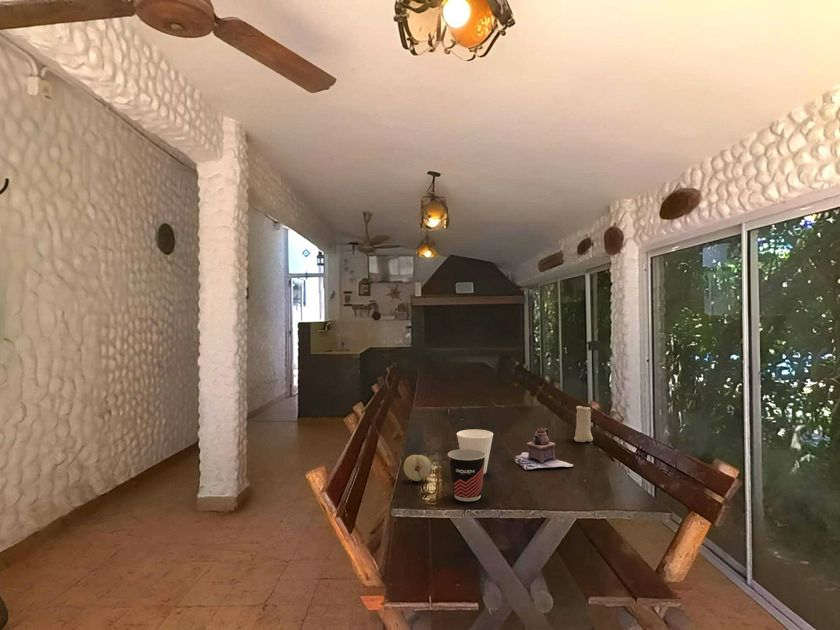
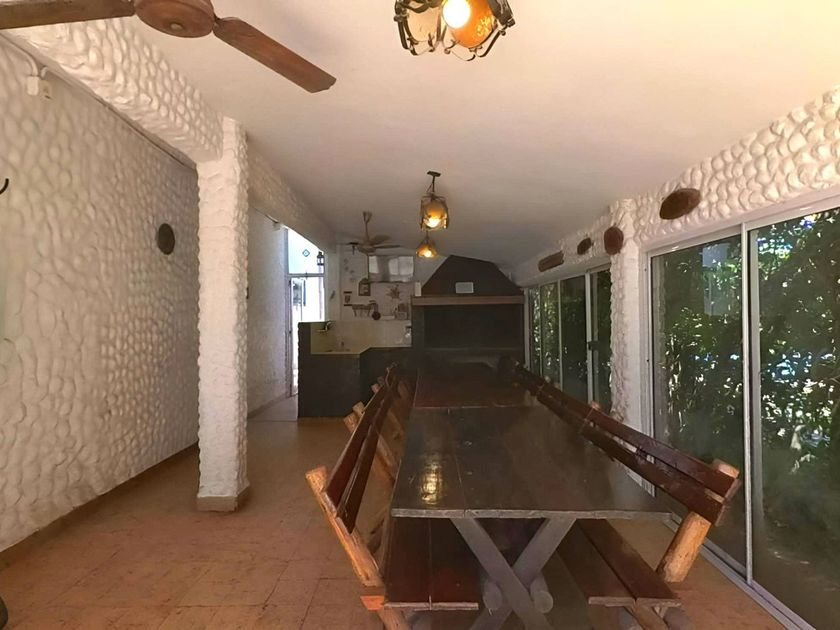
- cup (467, 475)
- teapot (539, 444)
- fruit (417, 467)
- cup (475, 449)
- candle (583, 421)
